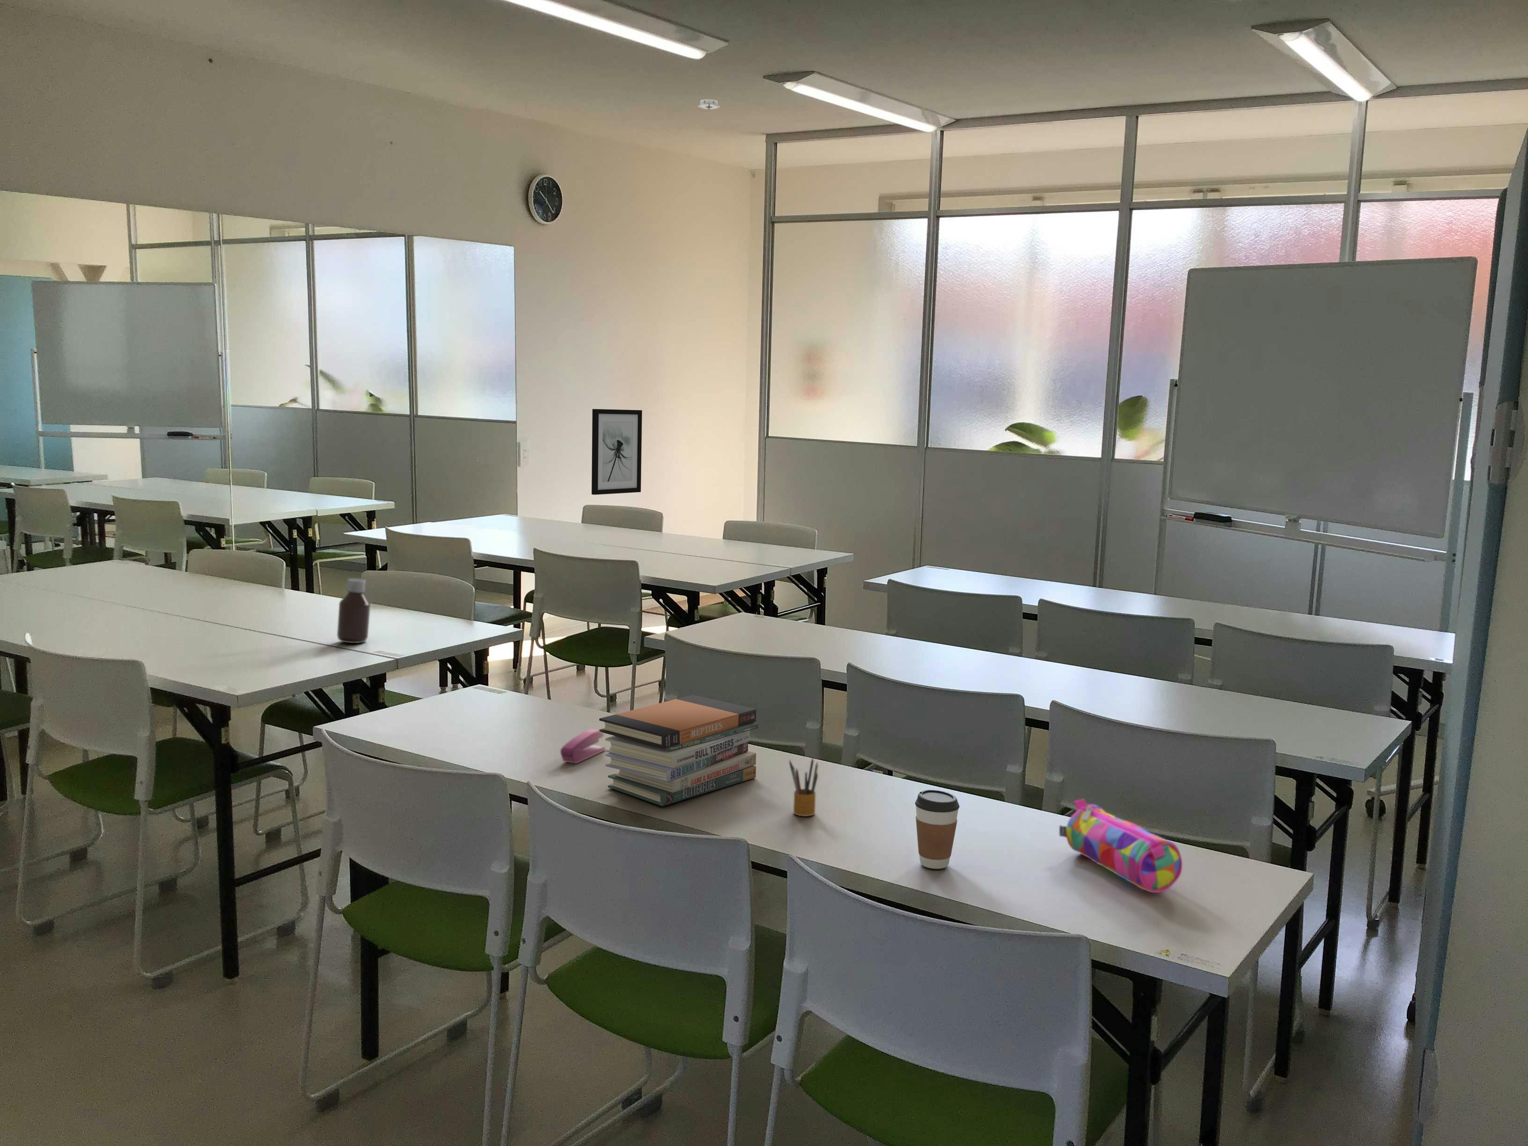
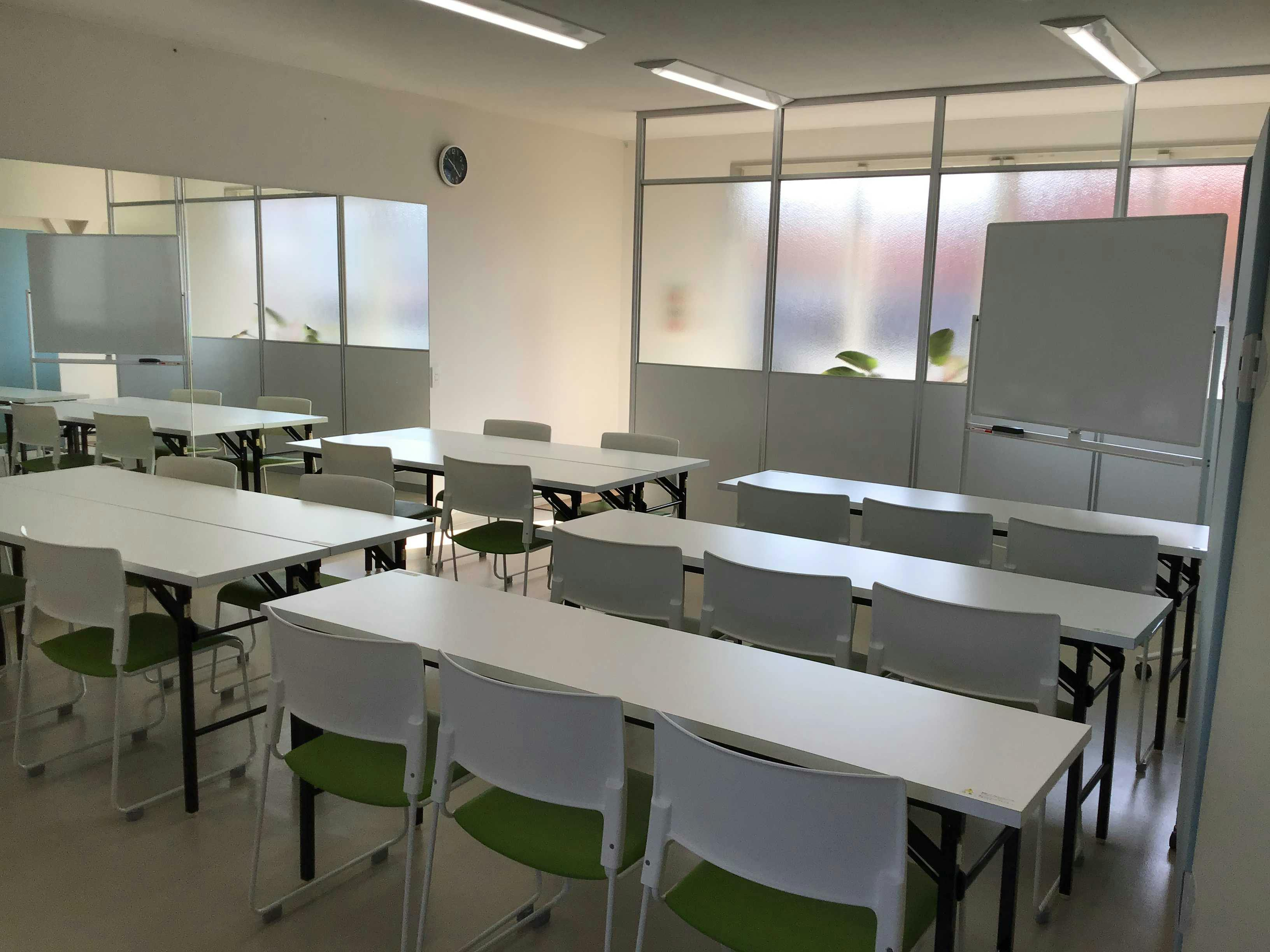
- bottle (354, 610)
- pencil box (805, 786)
- smoke detector (709, 105)
- book stack (680, 748)
- stapler (582, 745)
- wall art (617, 451)
- pencil case (1119, 845)
- coffee cup (936, 829)
